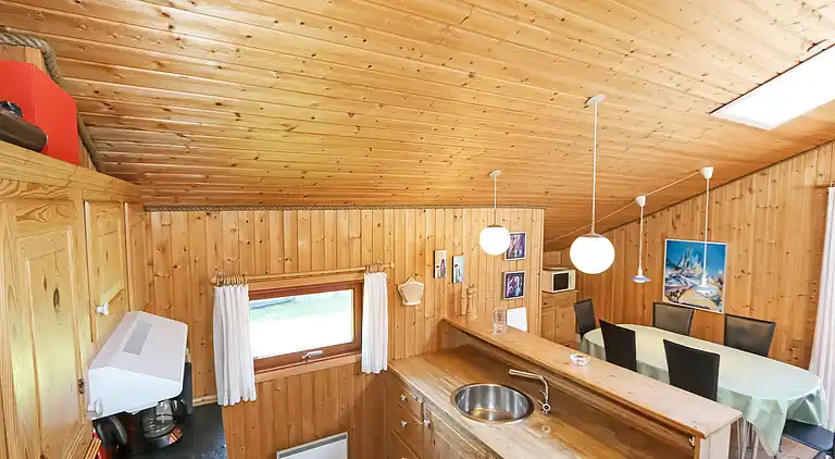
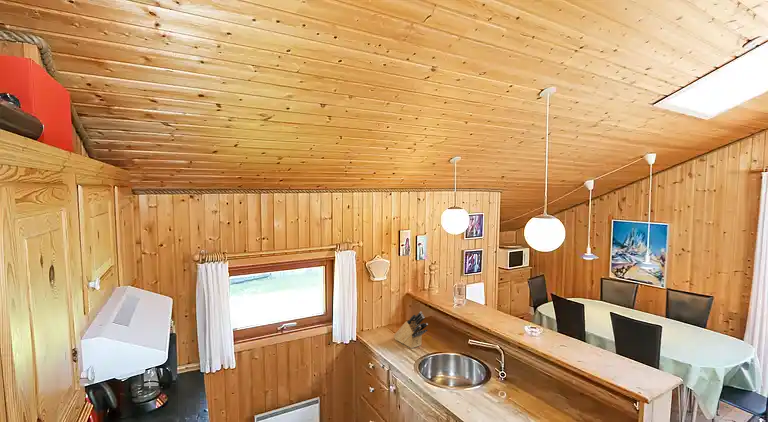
+ knife block (410, 326)
